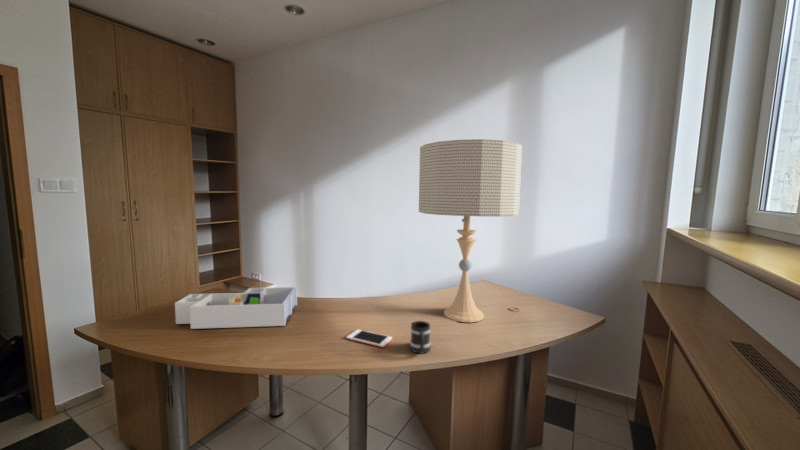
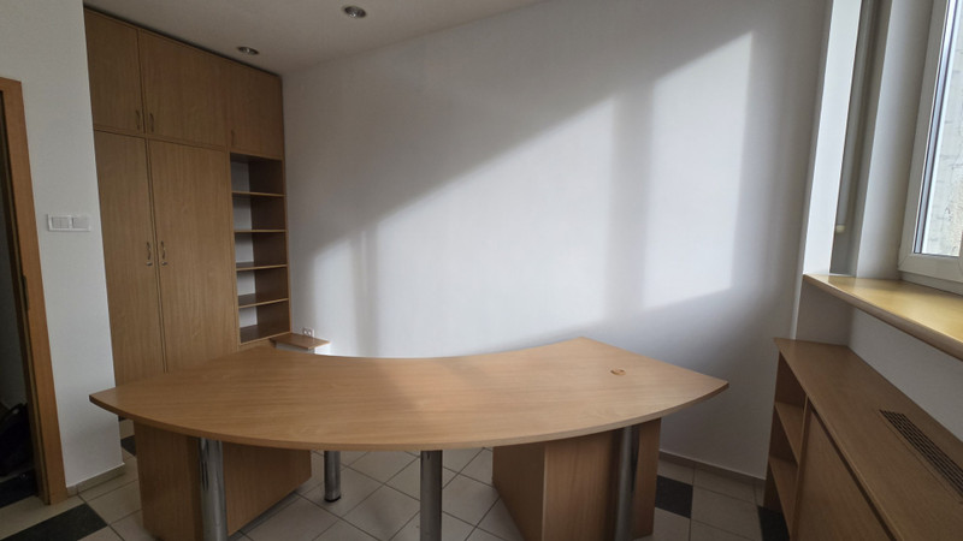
- desk organizer (239, 306)
- desk lamp (466, 233)
- cell phone (369, 337)
- mug (420, 338)
